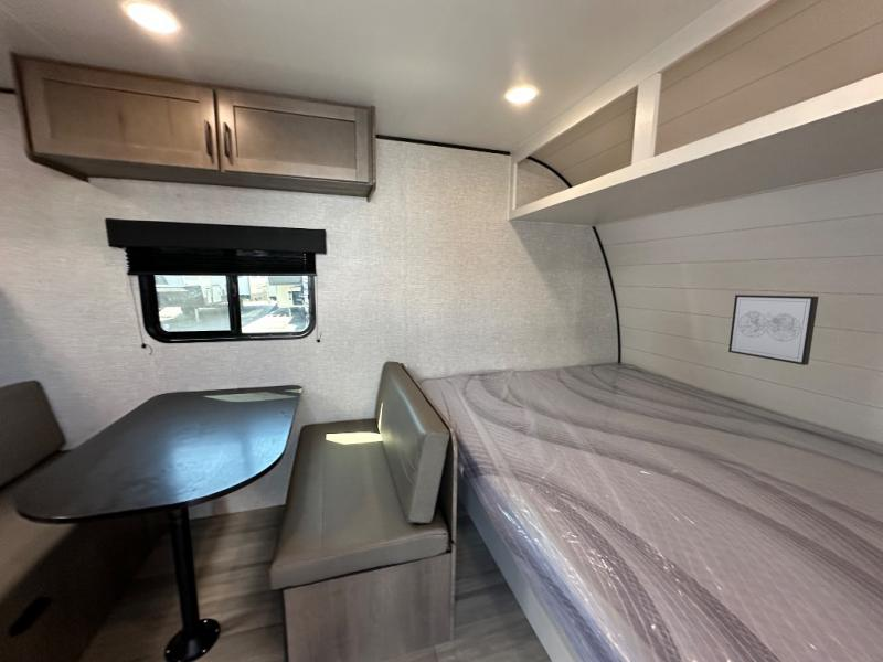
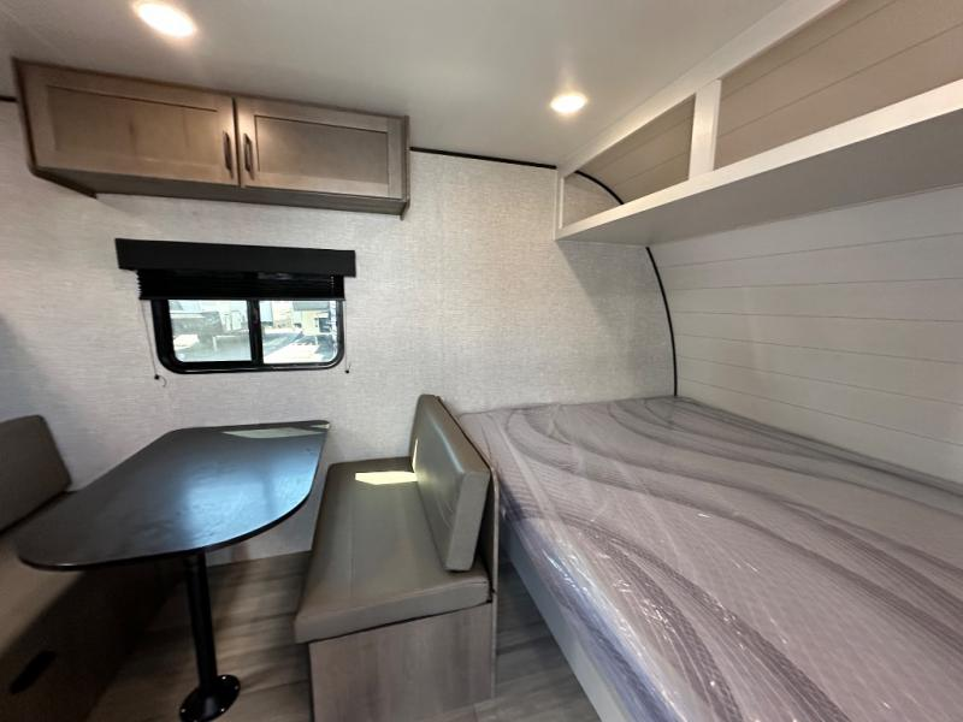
- wall art (768, 327)
